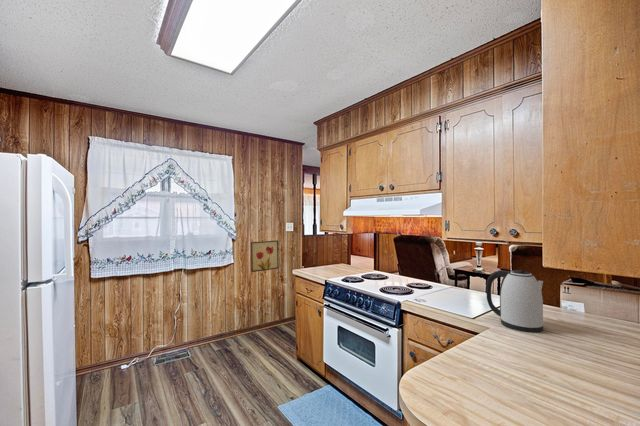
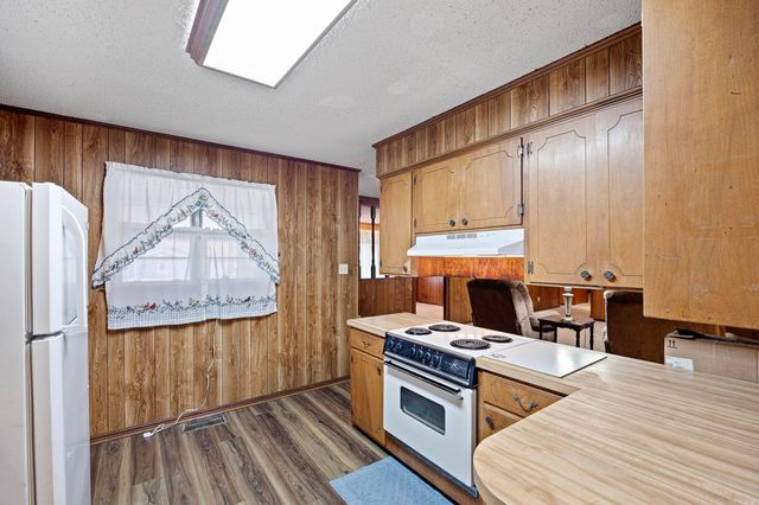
- wall art (264, 255)
- kettle (513, 296)
